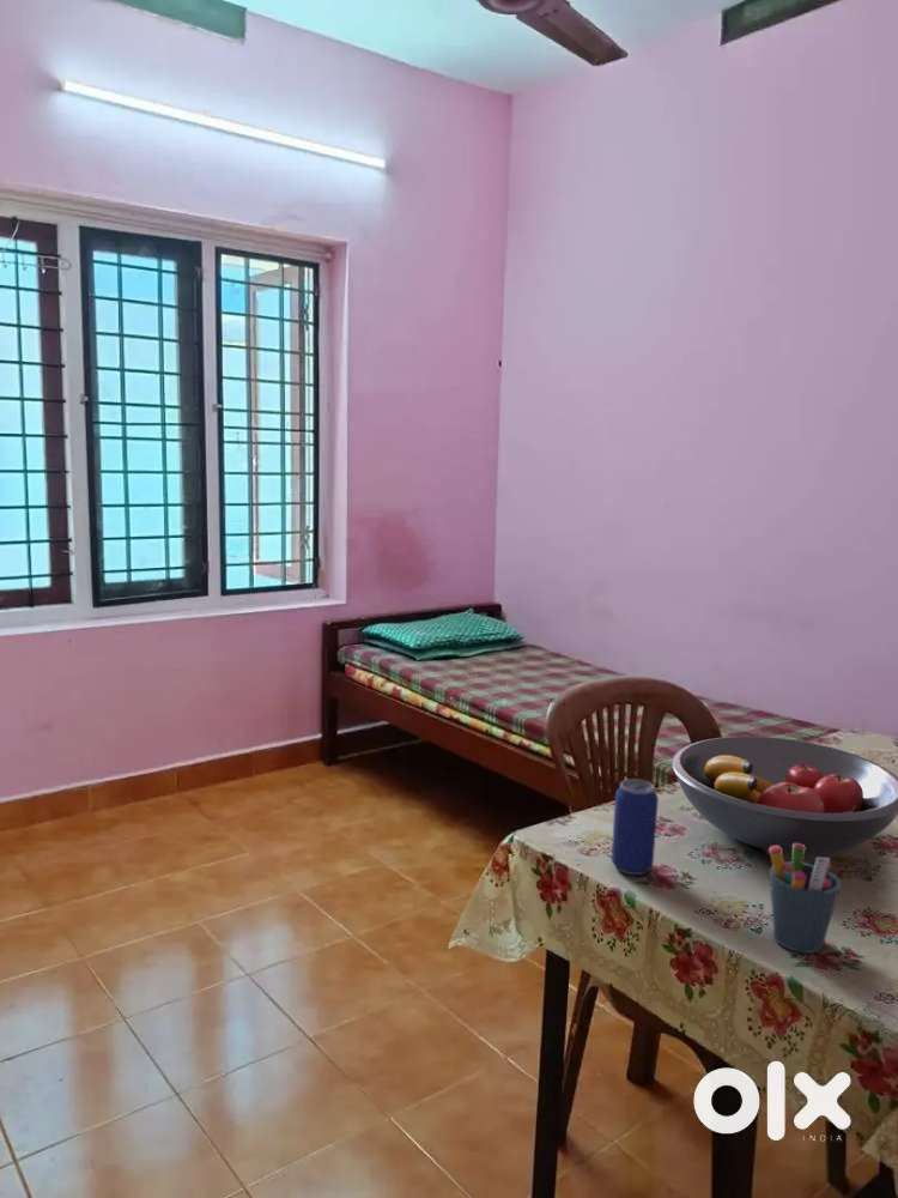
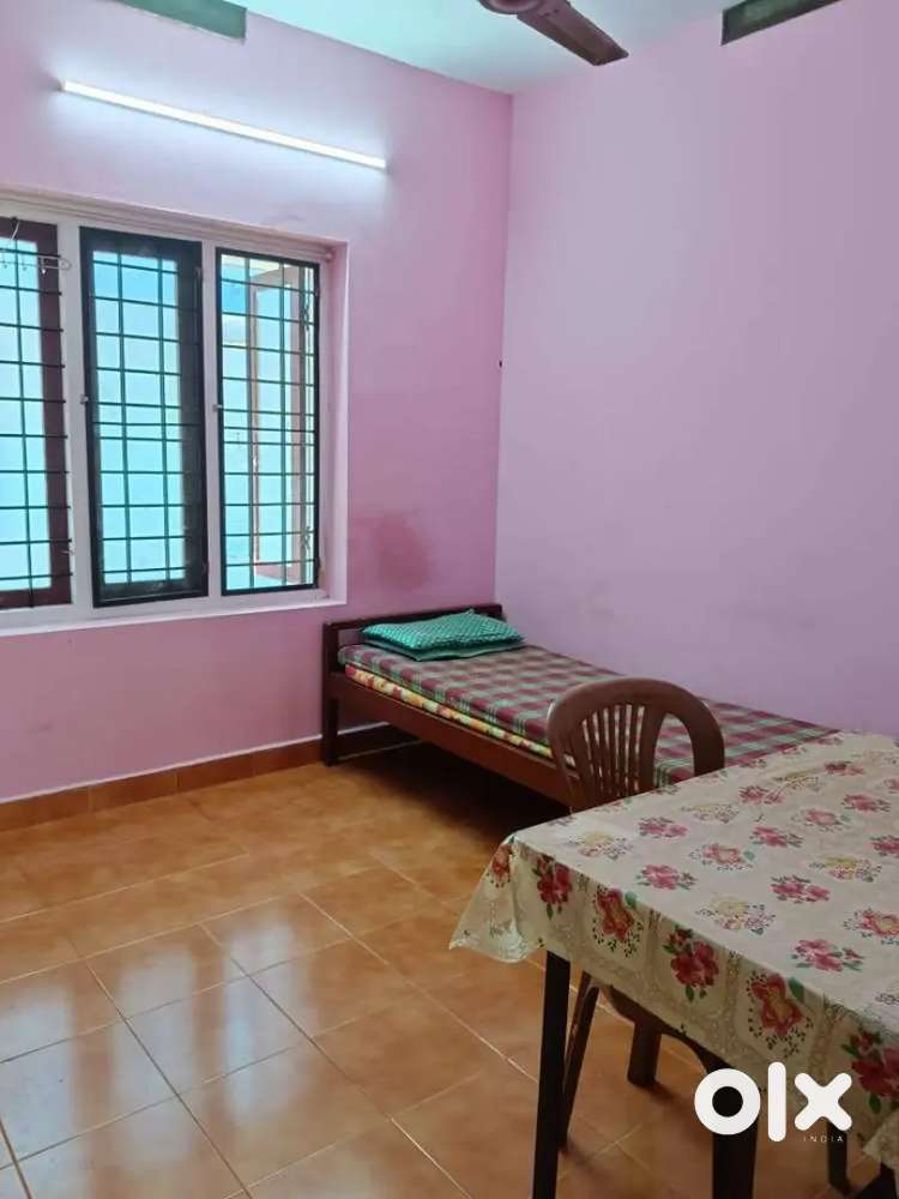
- fruit bowl (783, 793)
- pen holder (801, 891)
- beverage can (635, 825)
